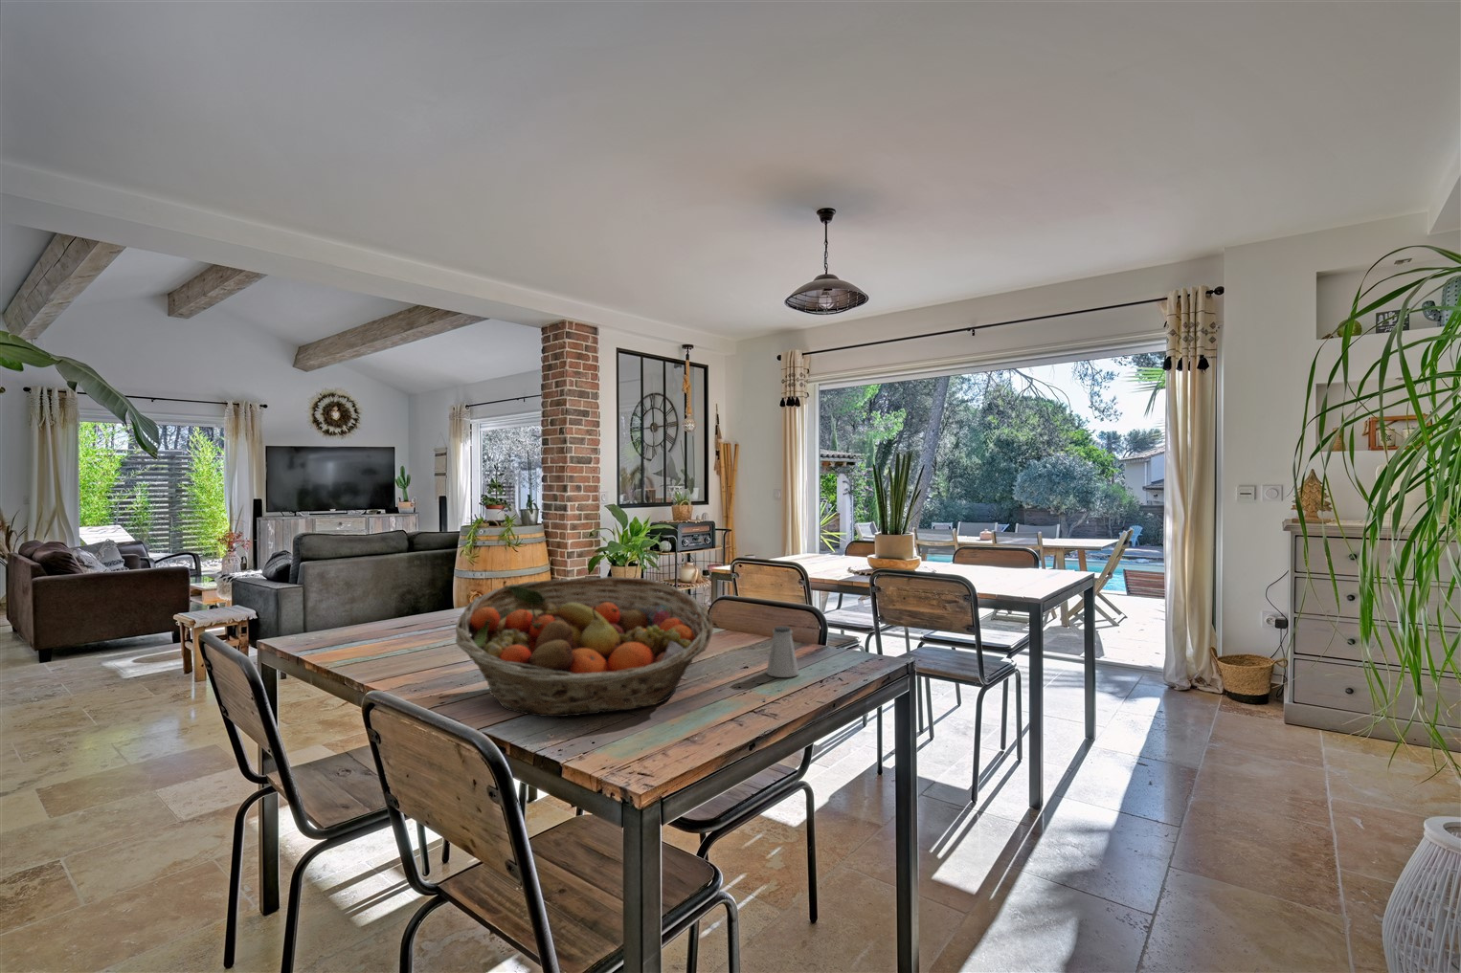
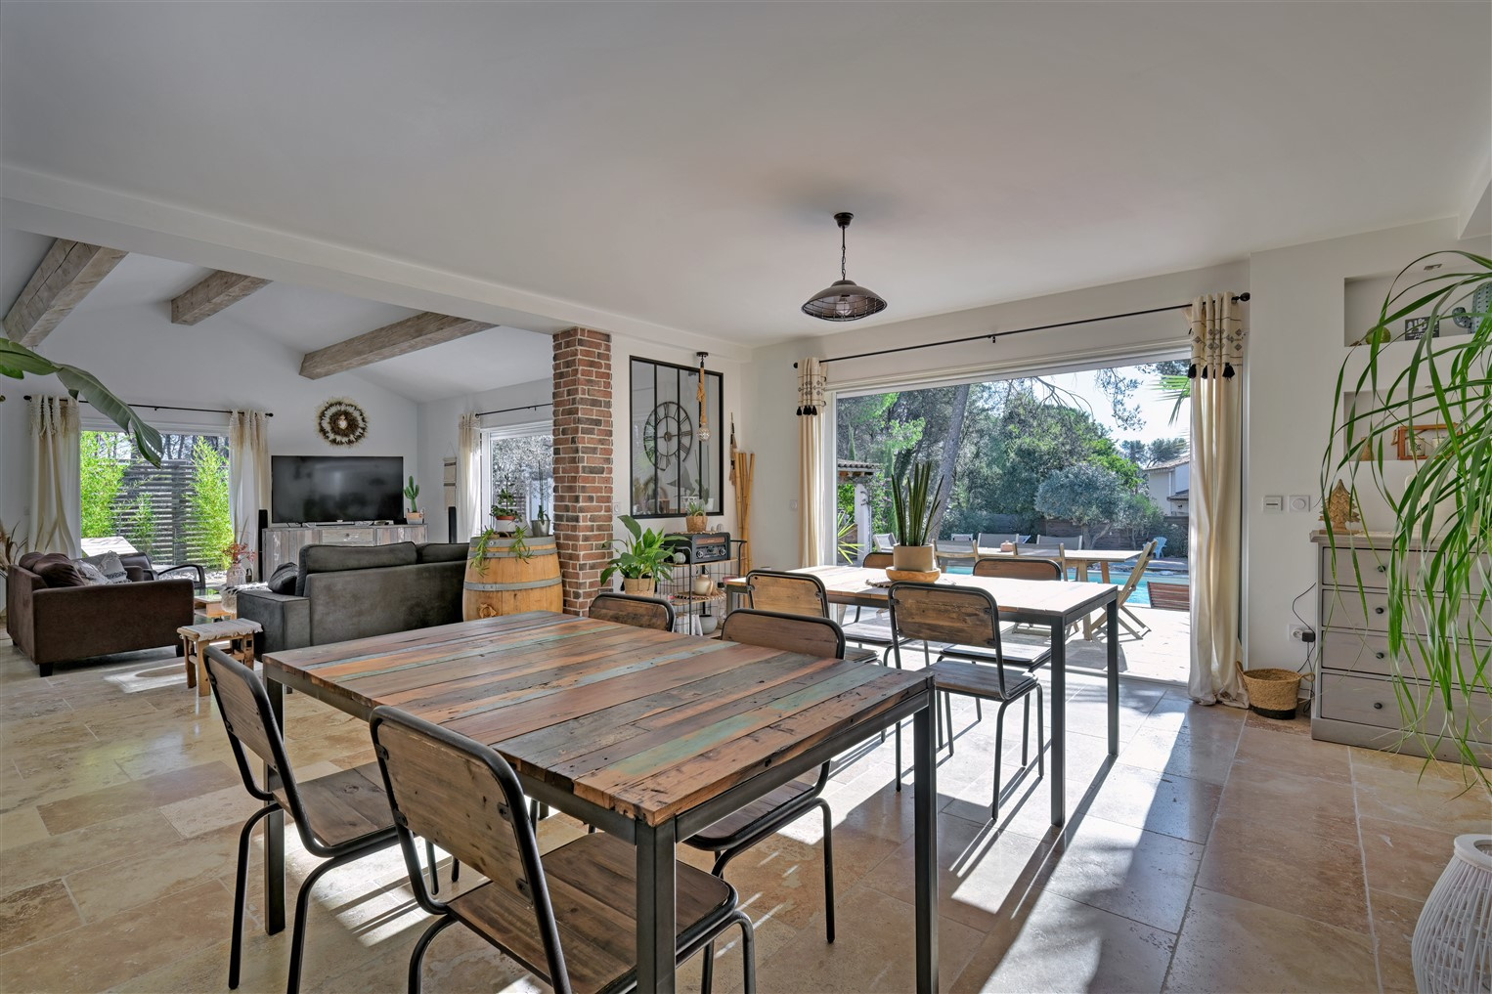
- fruit basket (588, 640)
- saltshaker (782, 649)
